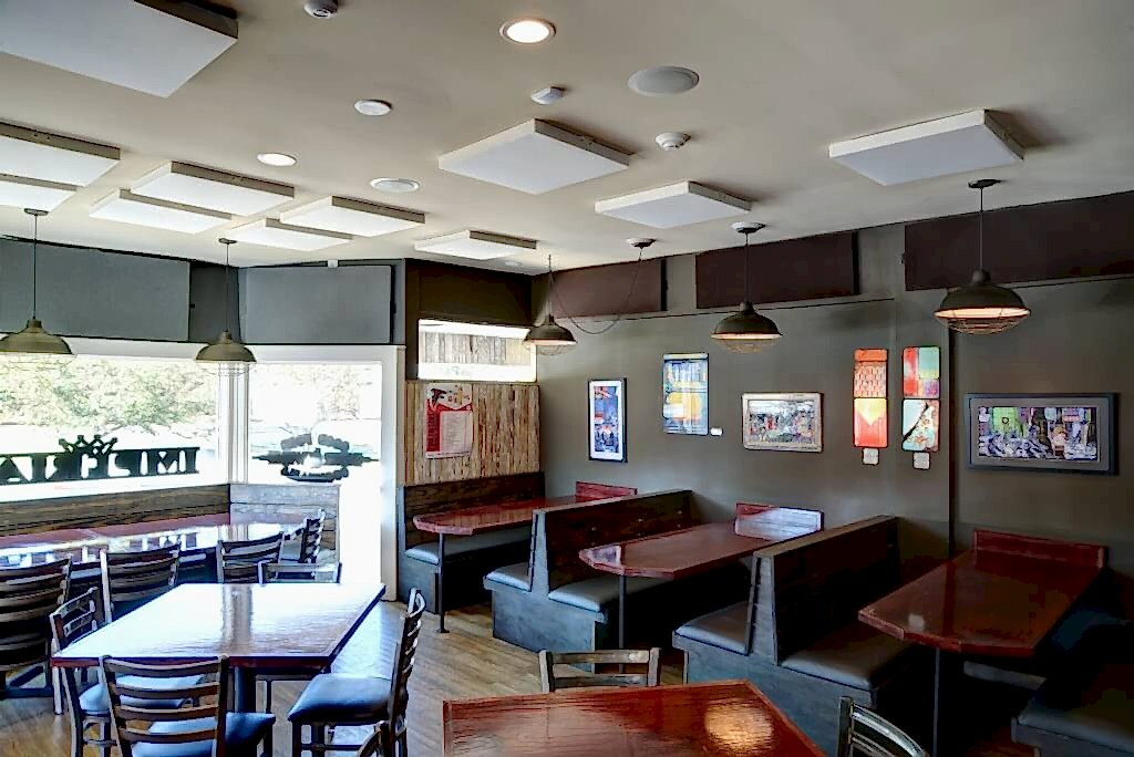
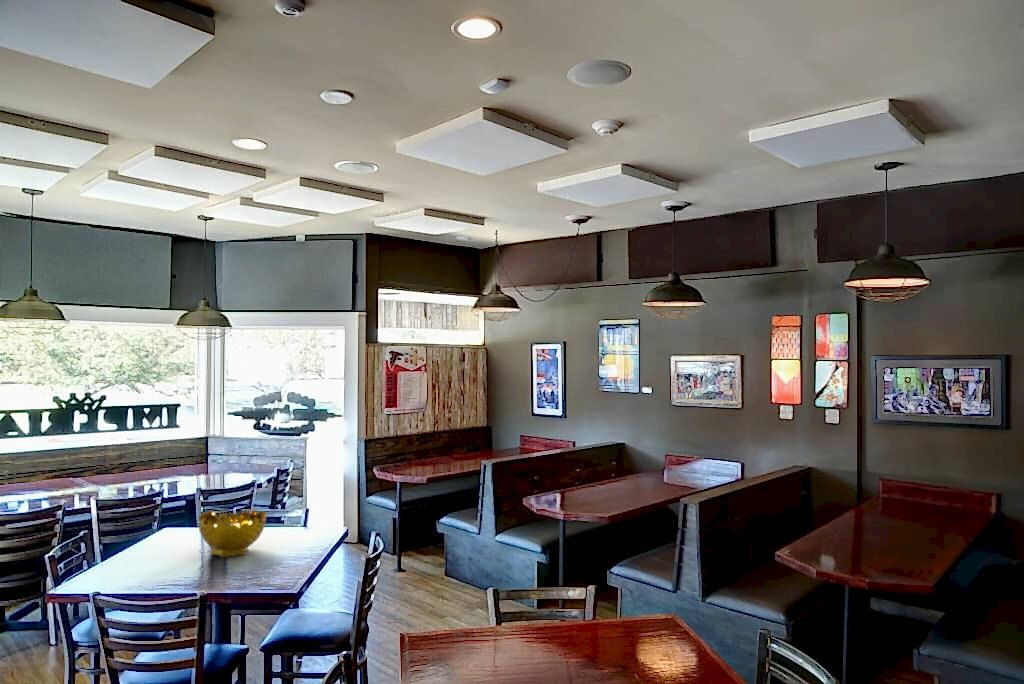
+ decorative bowl (232, 532)
